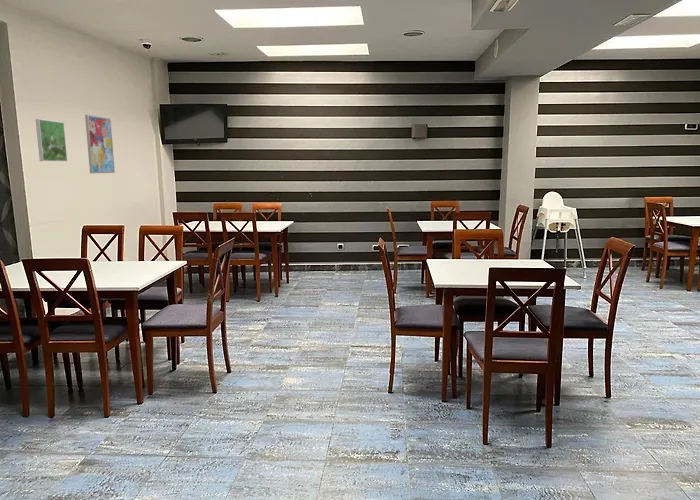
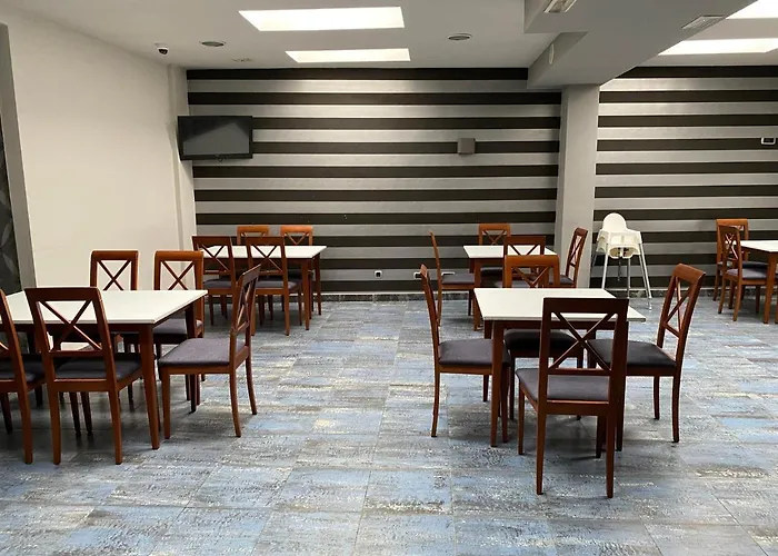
- wall art (100, 145)
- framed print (52, 141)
